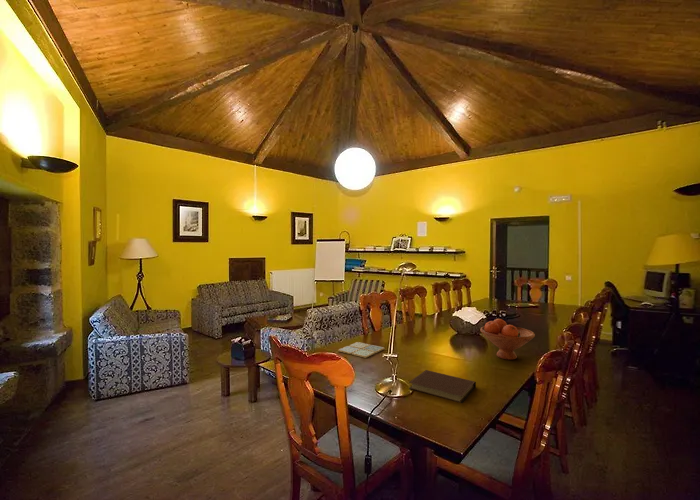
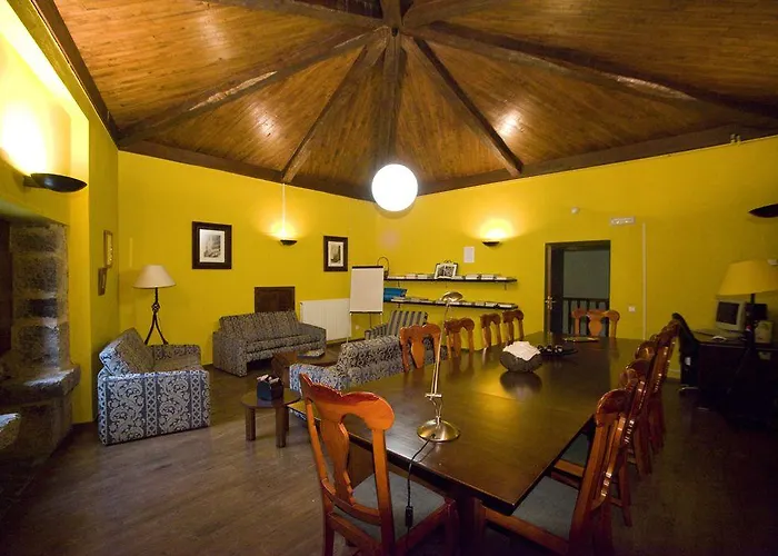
- notebook (442, 384)
- drink coaster (361, 349)
- fruit bowl (506, 338)
